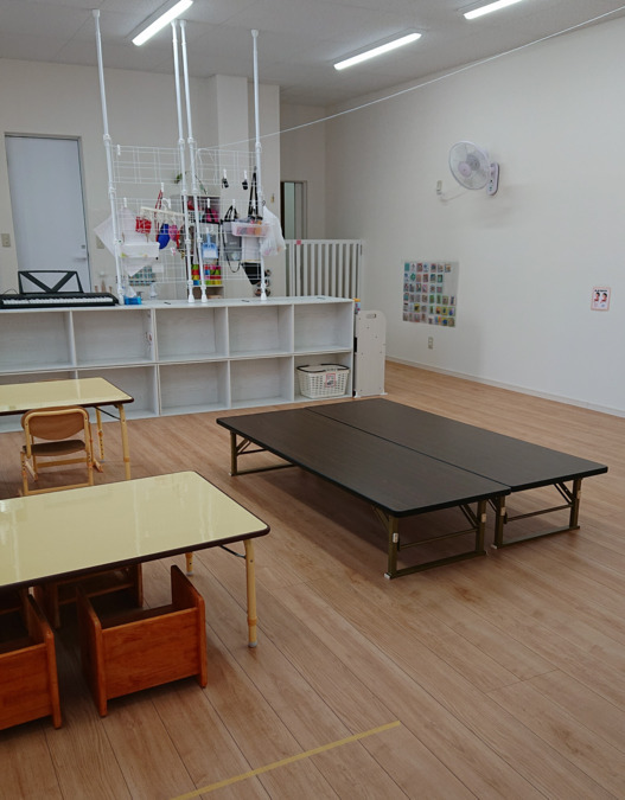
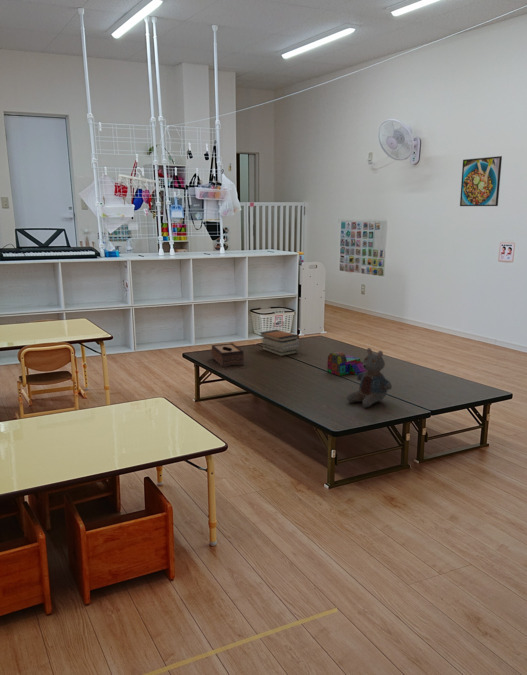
+ toy blocks (349, 361)
+ book stack (279, 342)
+ stuffed animal (368, 376)
+ tissue box (227, 354)
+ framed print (479, 182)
